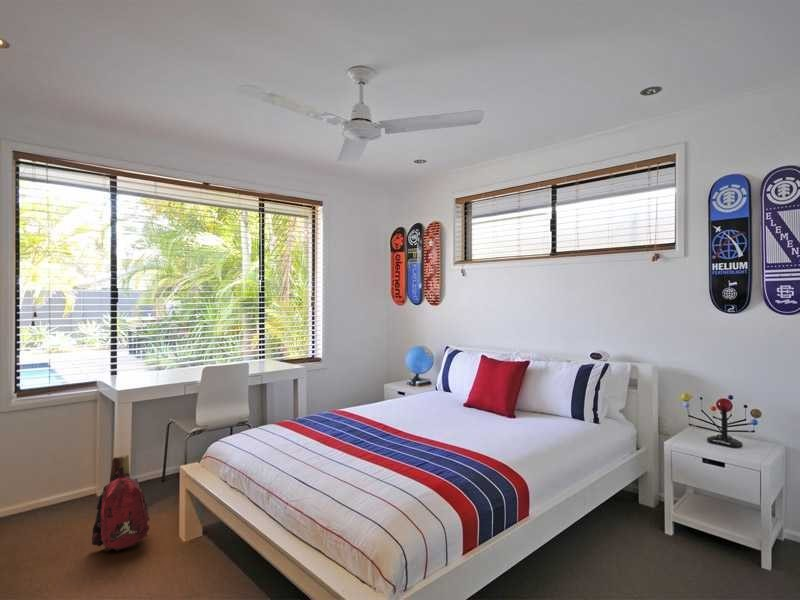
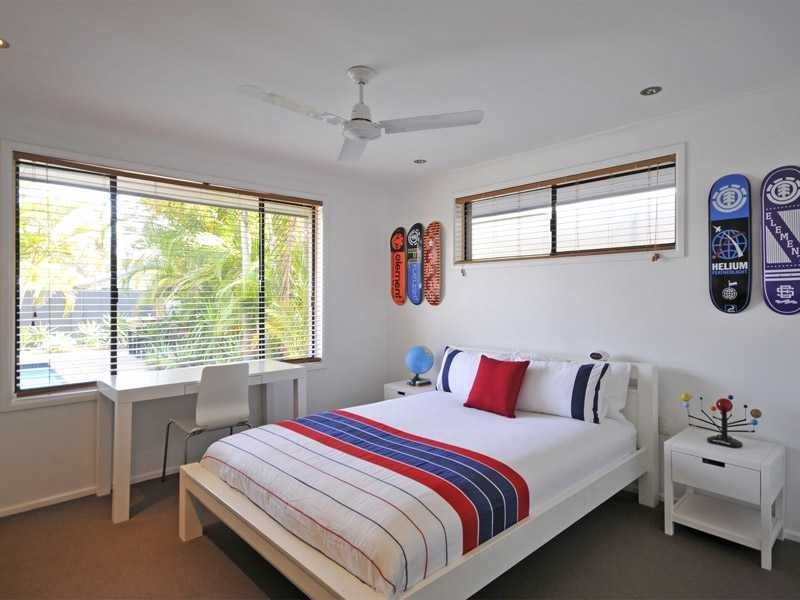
- baseball cap (122, 501)
